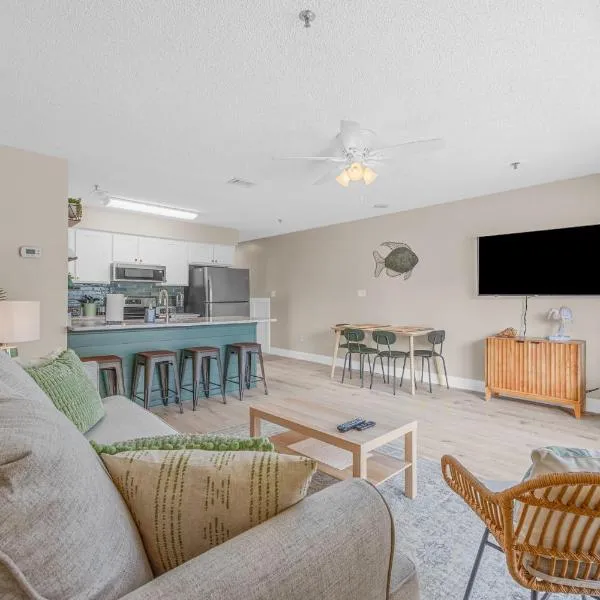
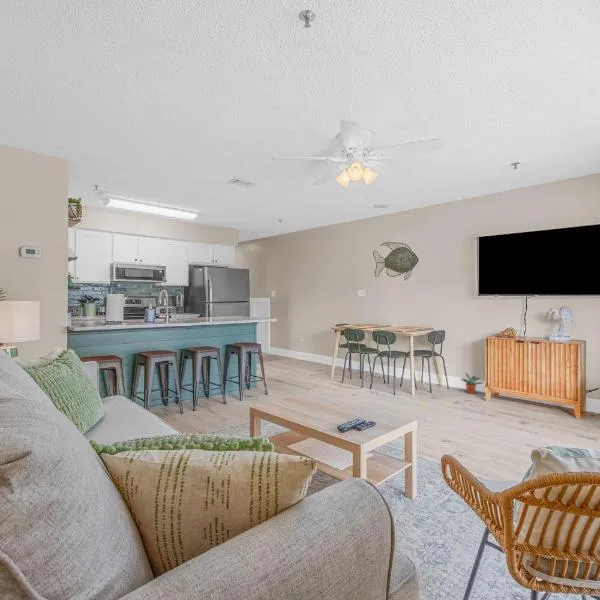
+ potted plant (471, 383)
